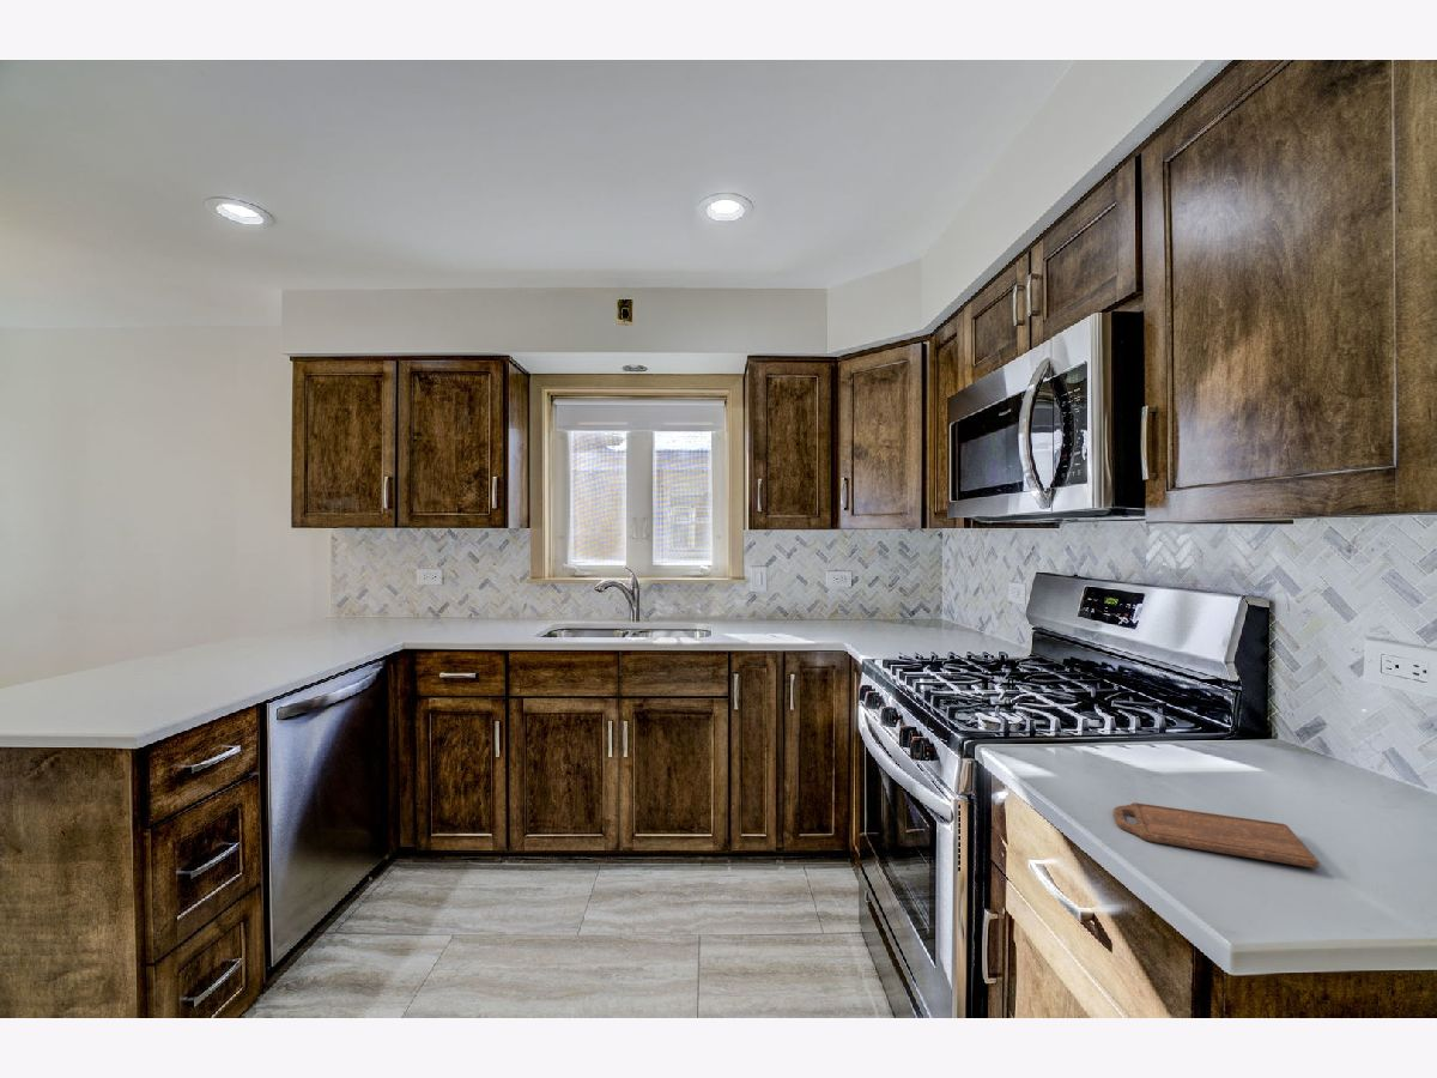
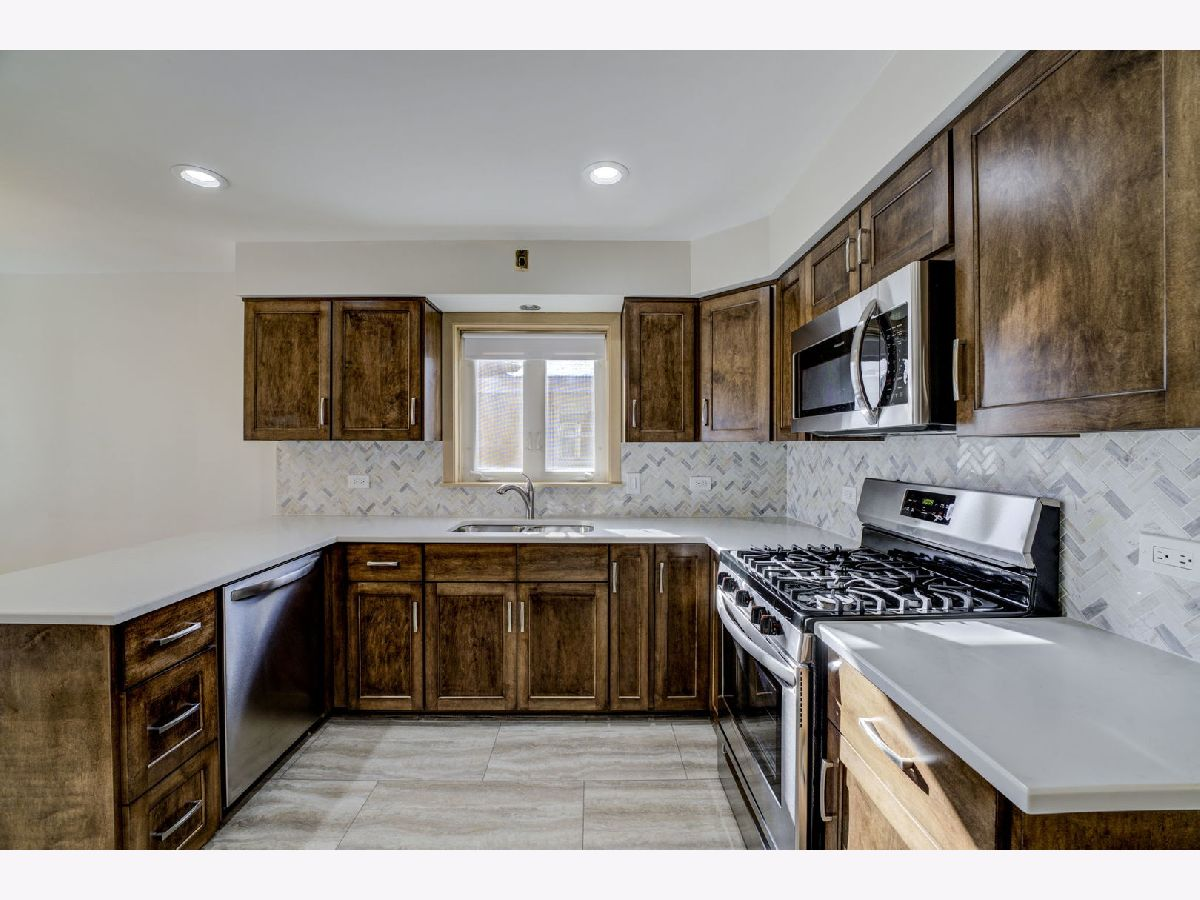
- cutting board (1203, 830)
